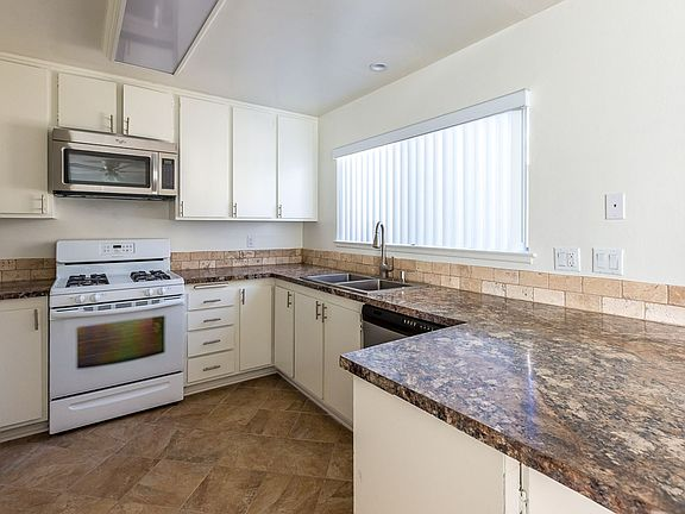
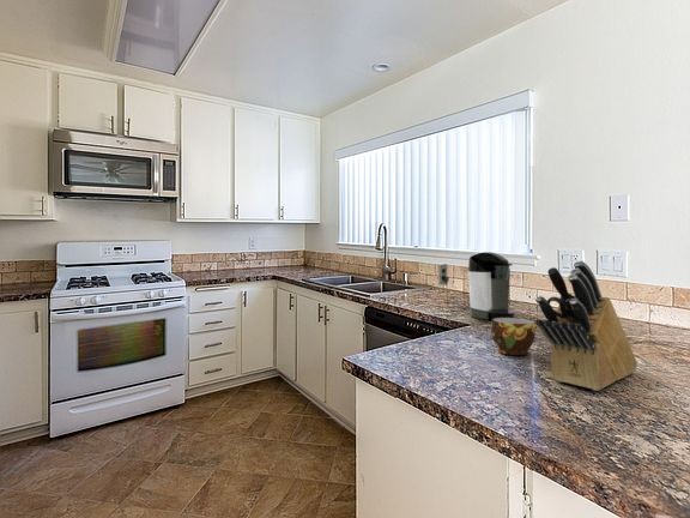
+ knife block (587, 320)
+ coffee maker (482, 284)
+ cup (510, 336)
